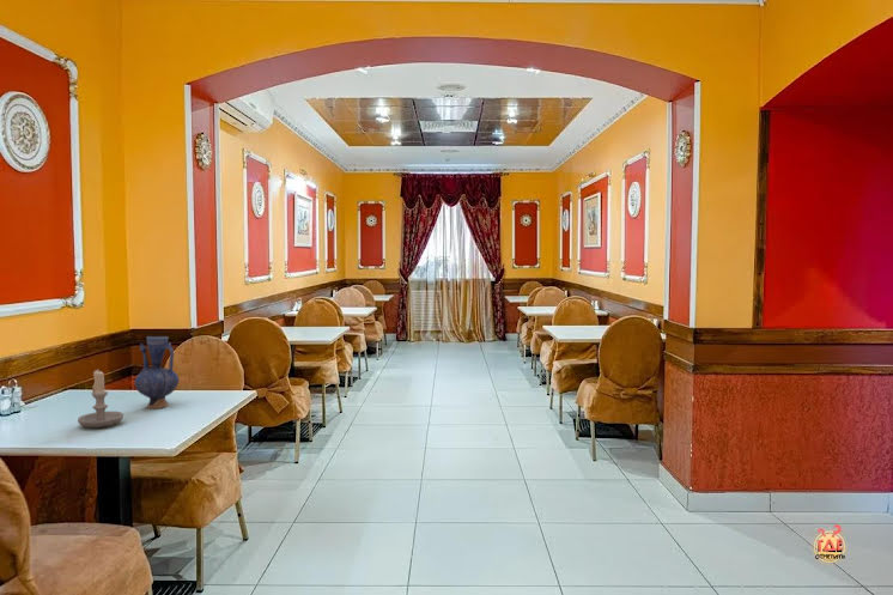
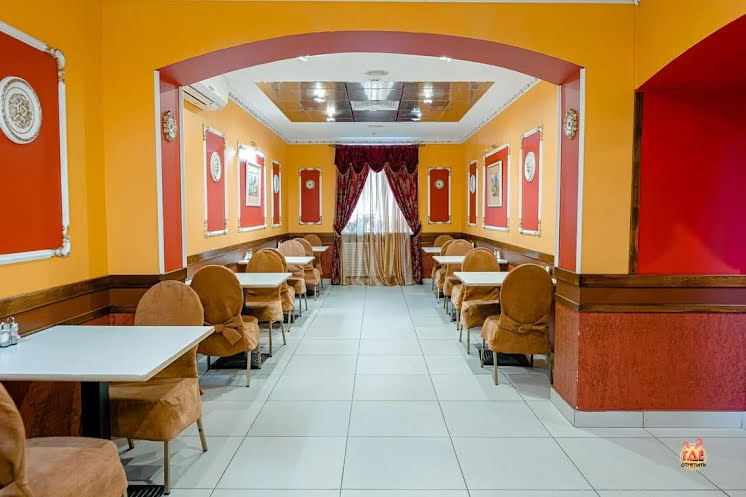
- vase (156, 371)
- candle (99, 396)
